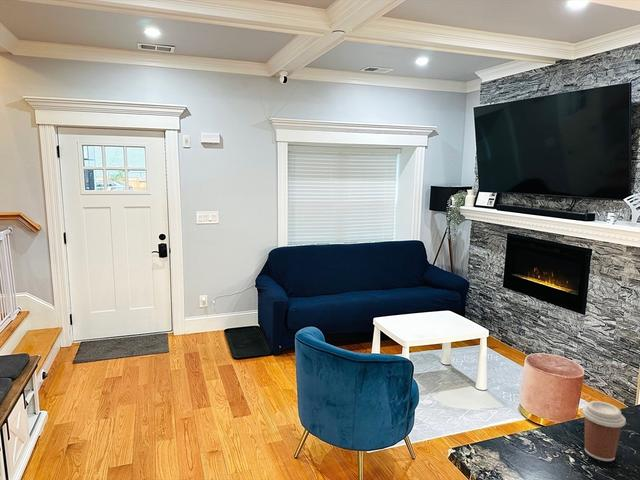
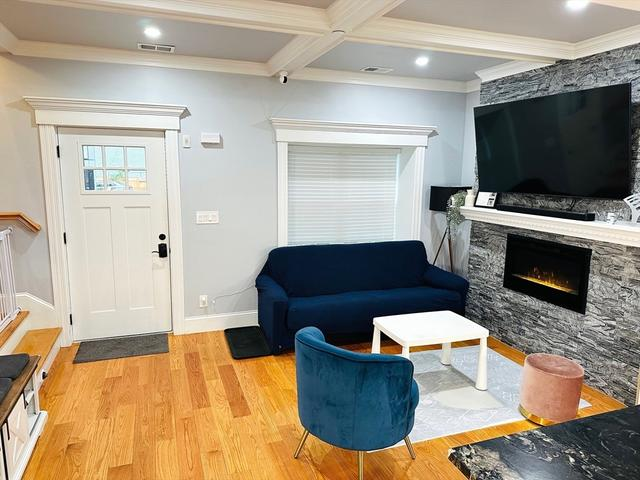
- coffee cup (601, 430)
